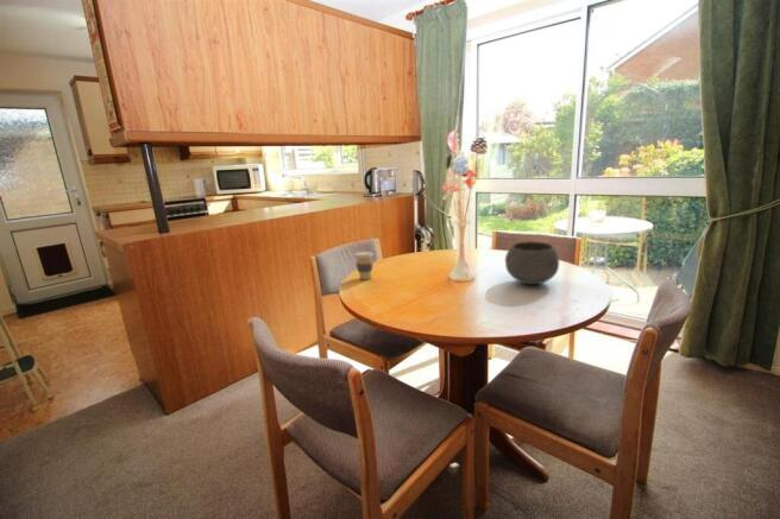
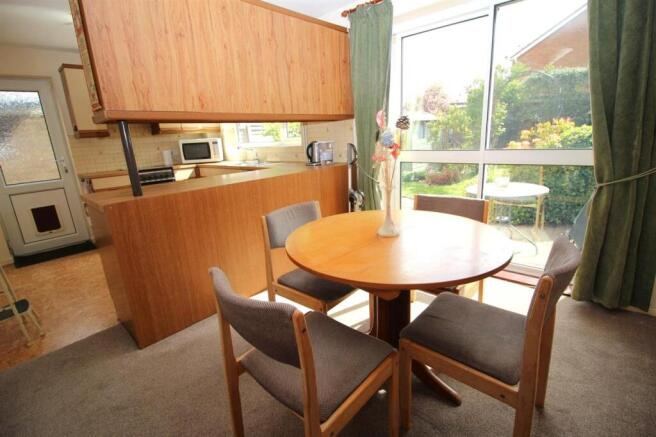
- coffee cup (364, 265)
- bowl (531, 264)
